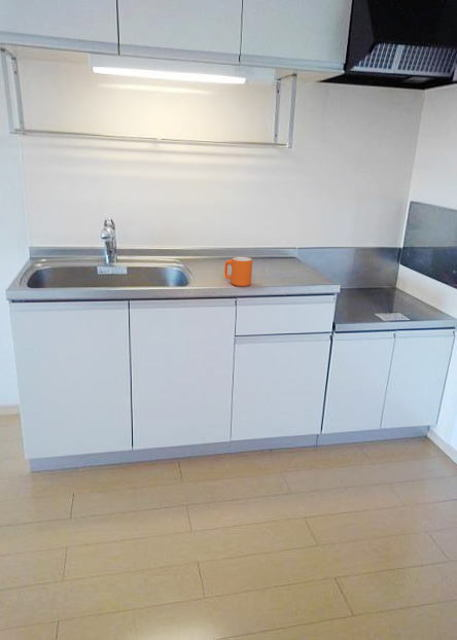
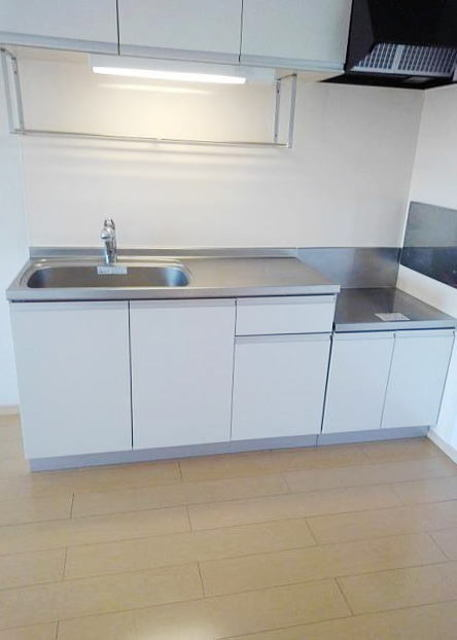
- mug (238, 271)
